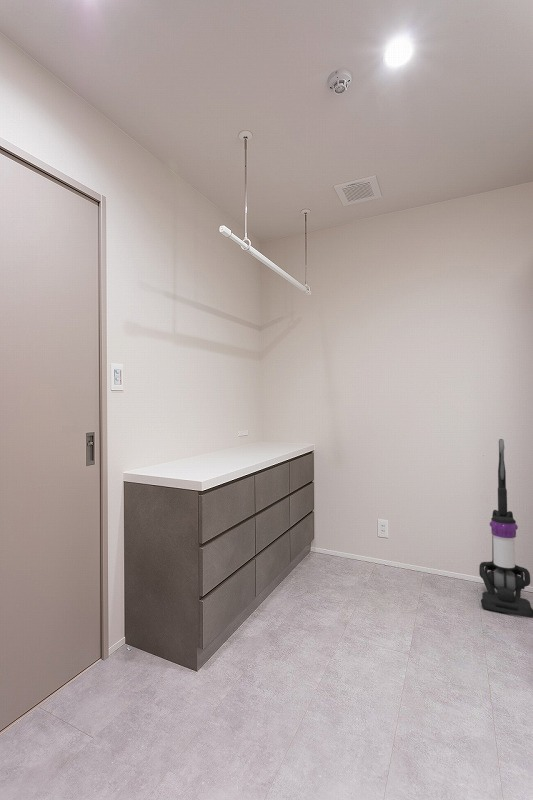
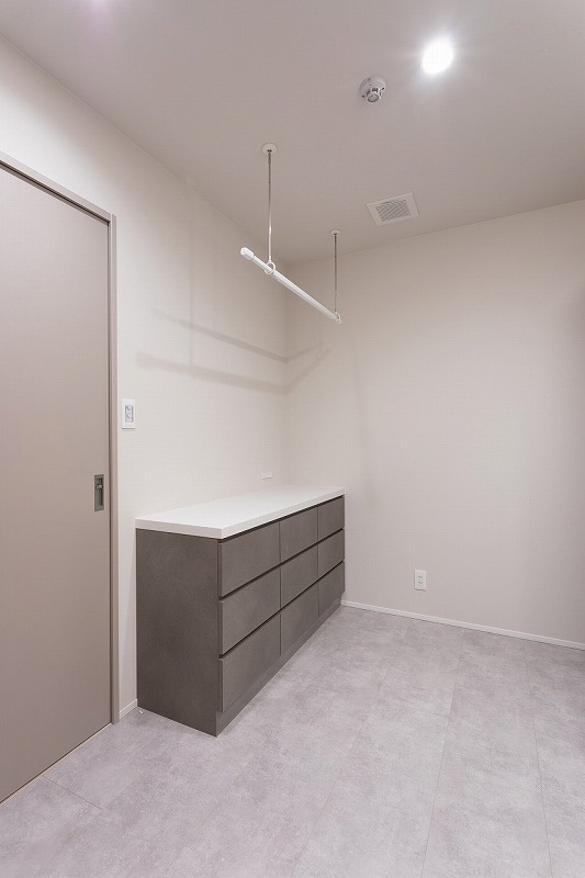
- vacuum cleaner (503, 520)
